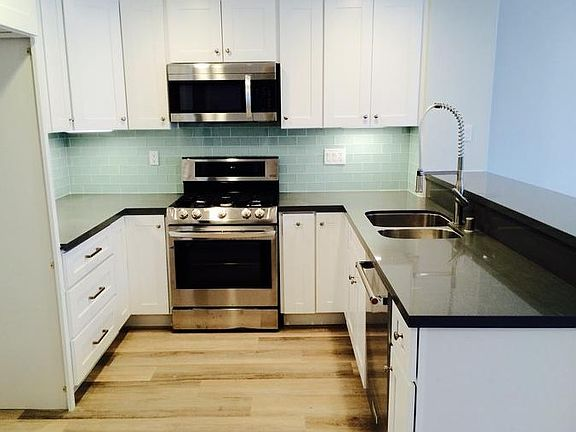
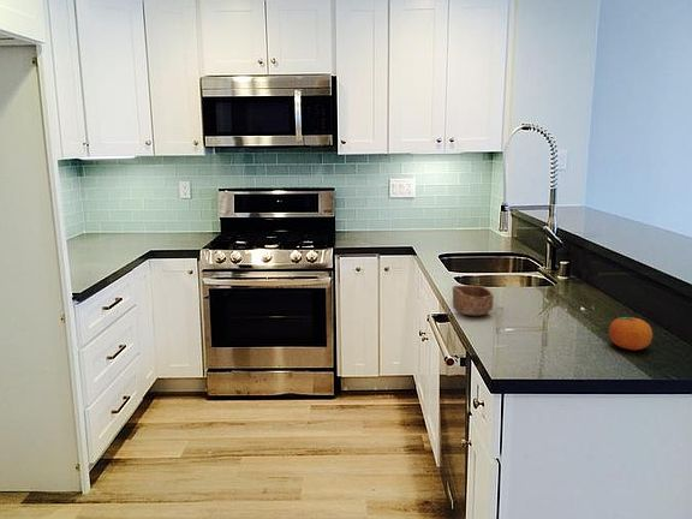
+ fruit (630, 333)
+ bowl (471, 300)
